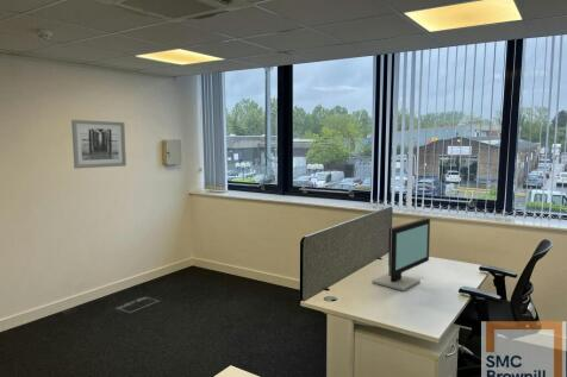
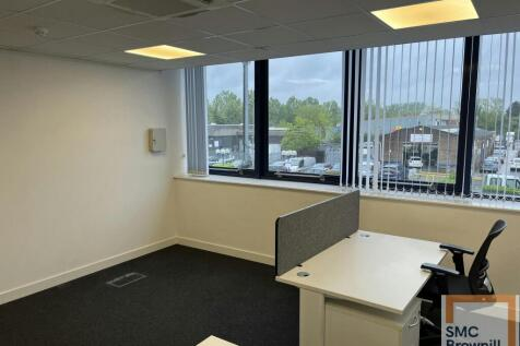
- computer monitor (397, 252)
- wall art (100, 144)
